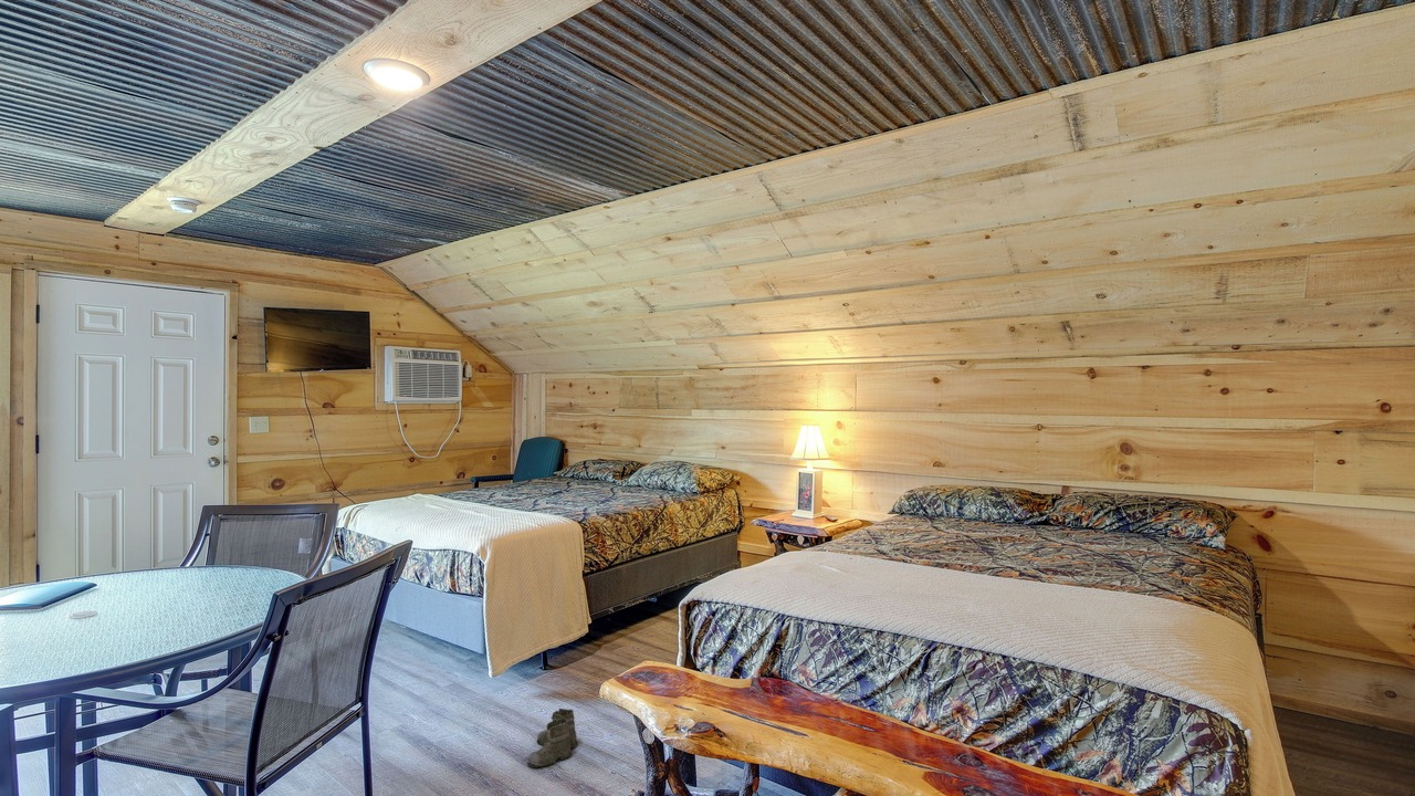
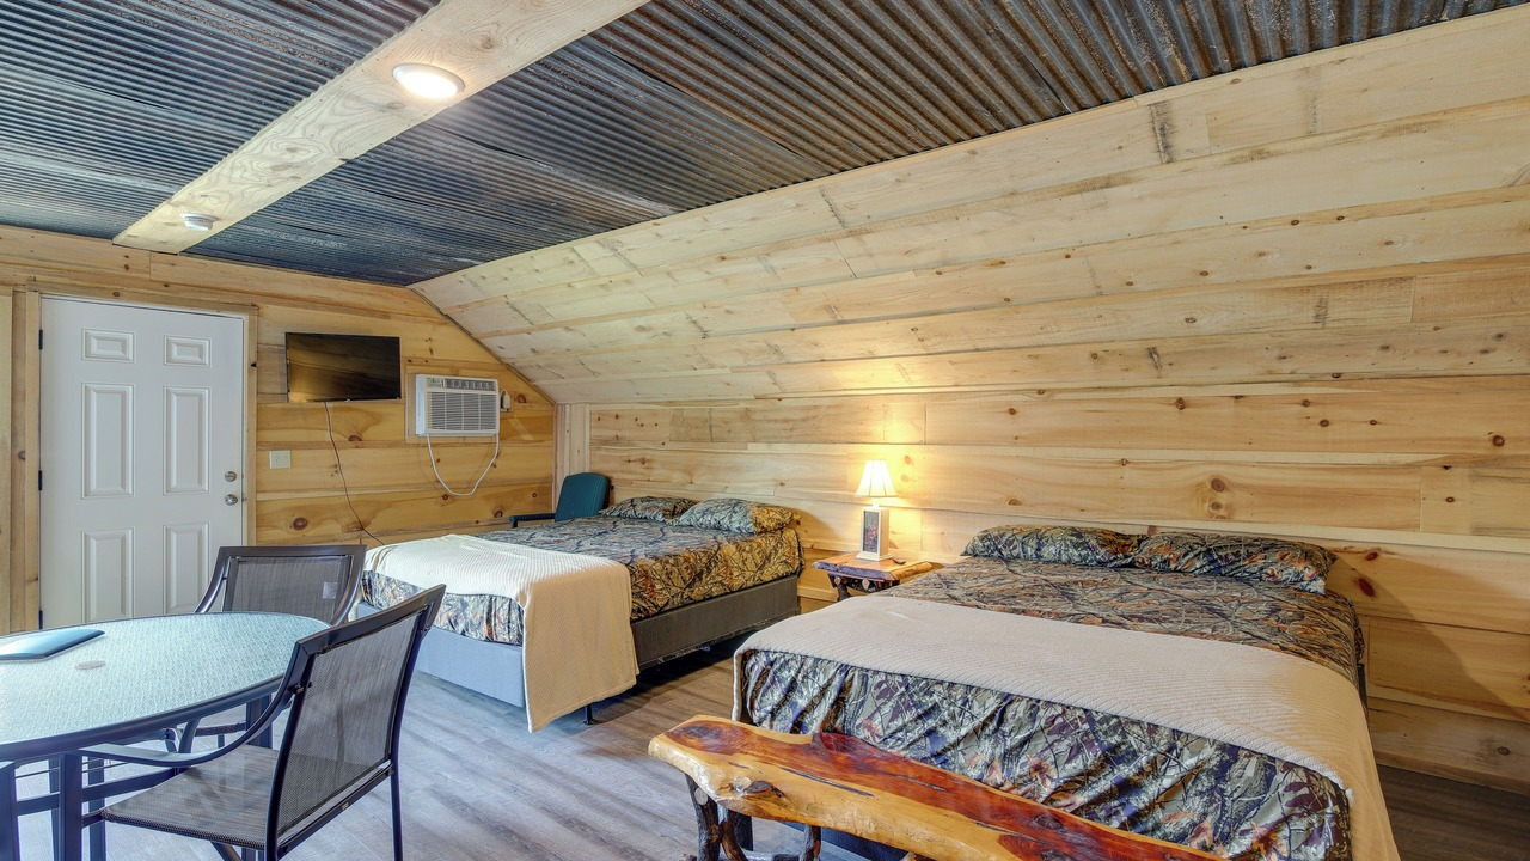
- boots (553, 733)
